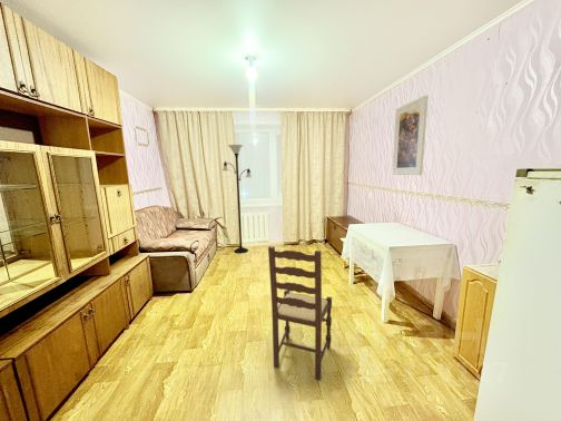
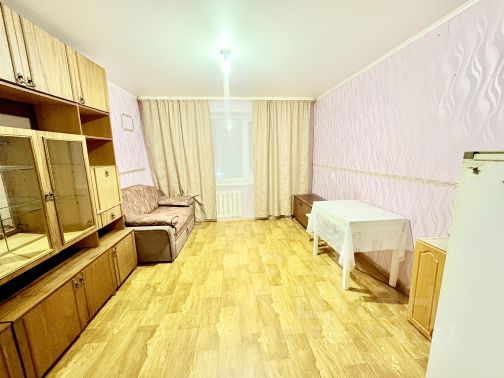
- floor lamp (238, 199)
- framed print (407, 139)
- dining chair (302, 301)
